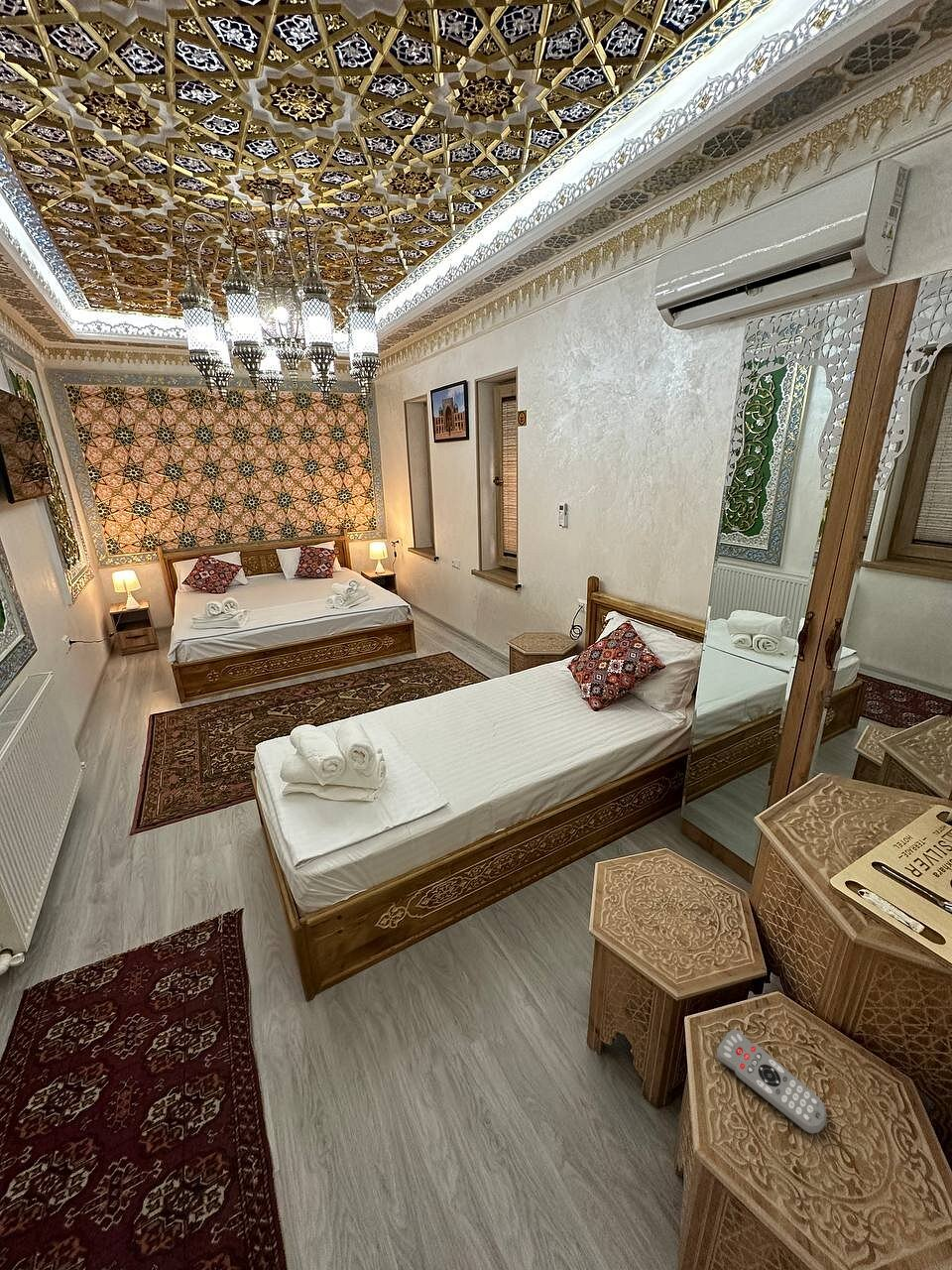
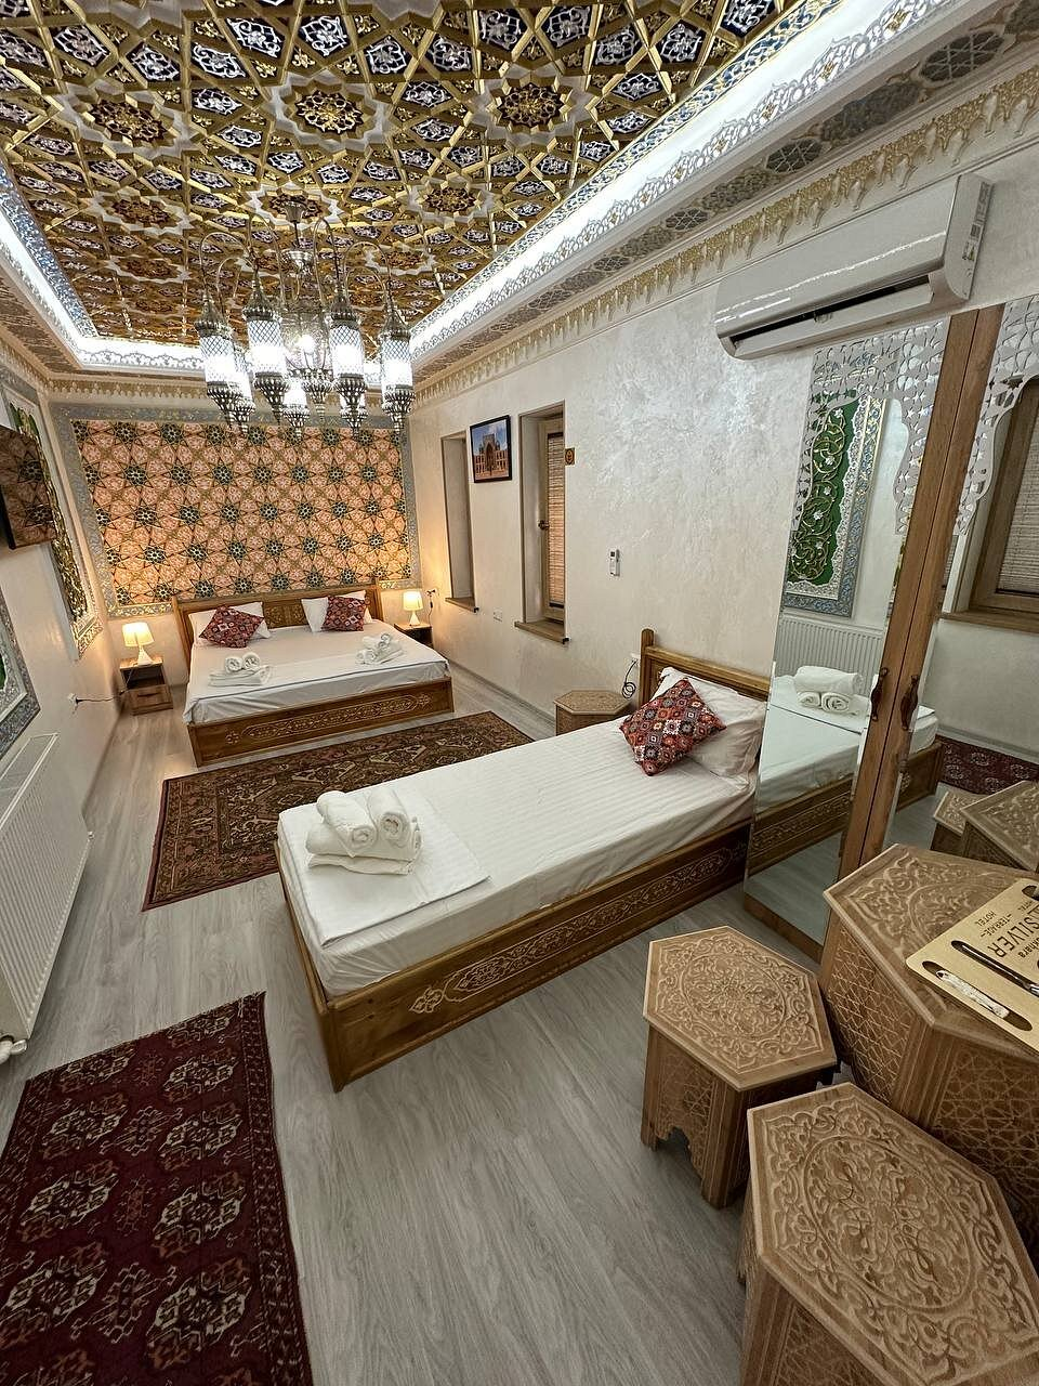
- remote control (770, 1080)
